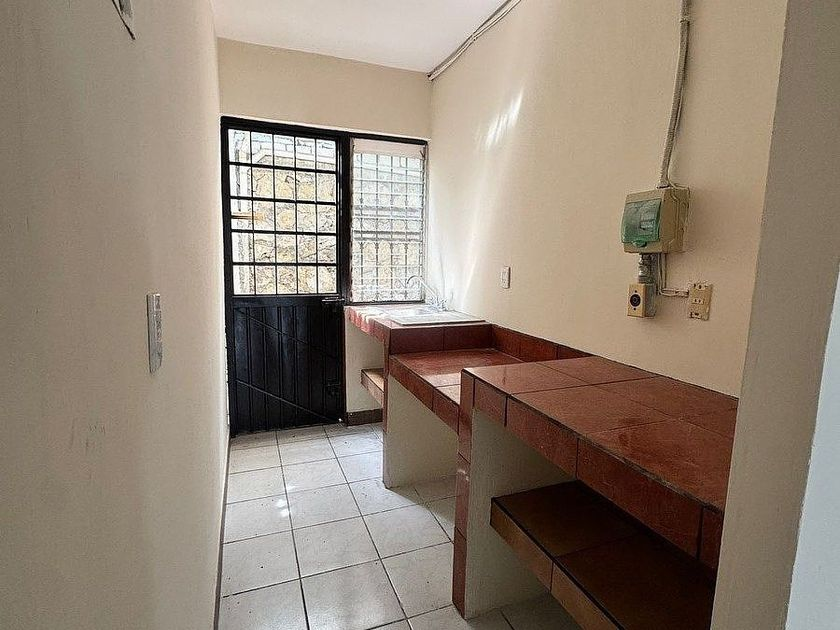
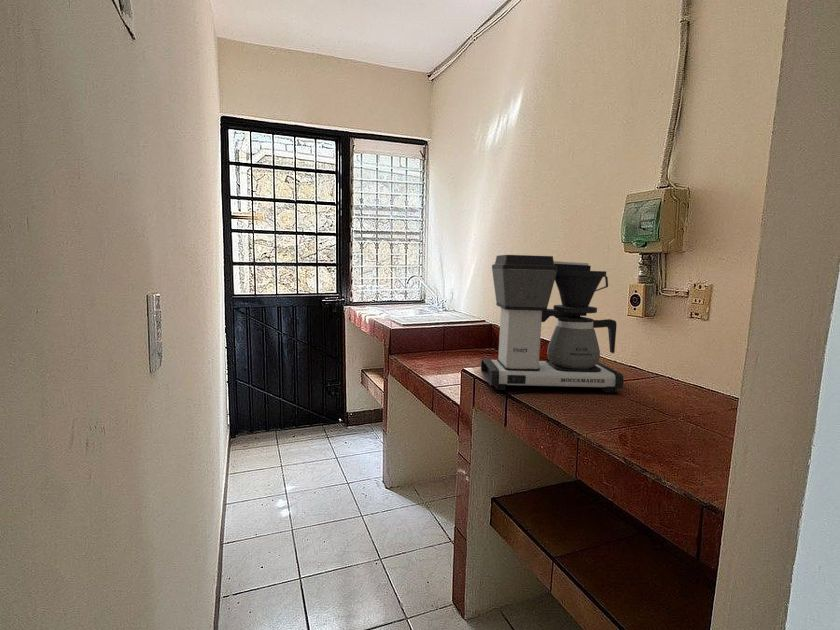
+ coffee maker (555, 317)
